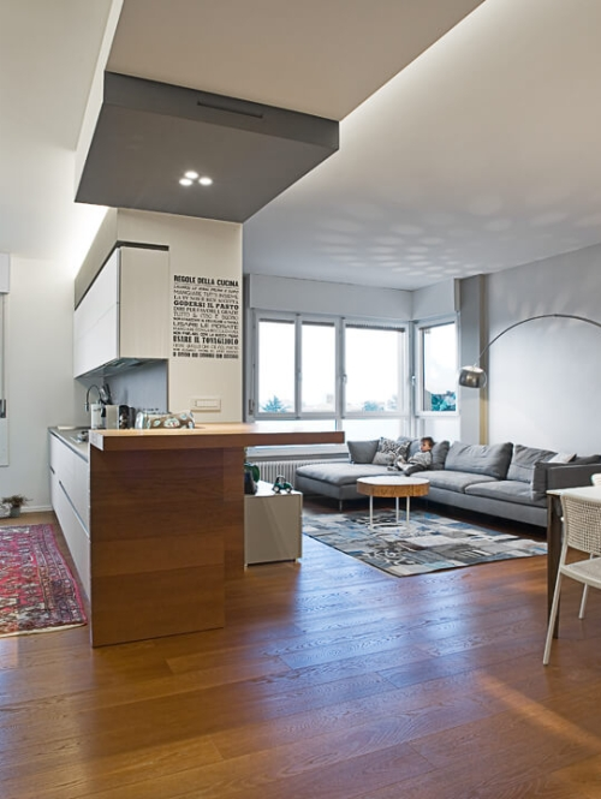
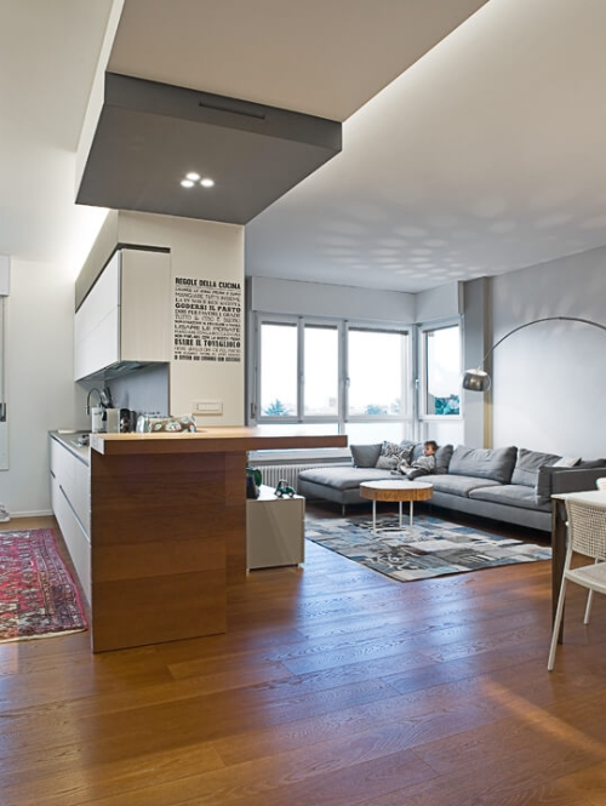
- potted plant (14, 506)
